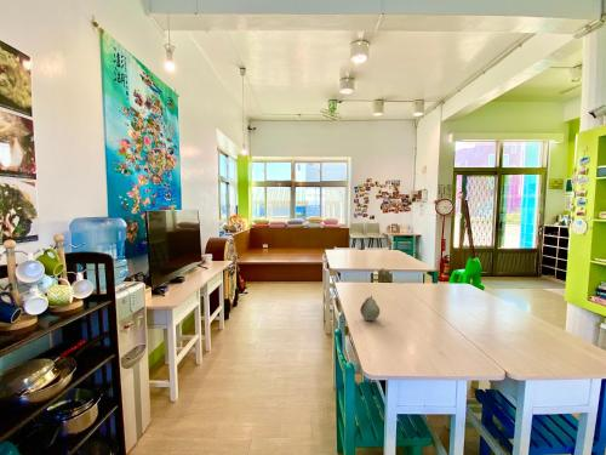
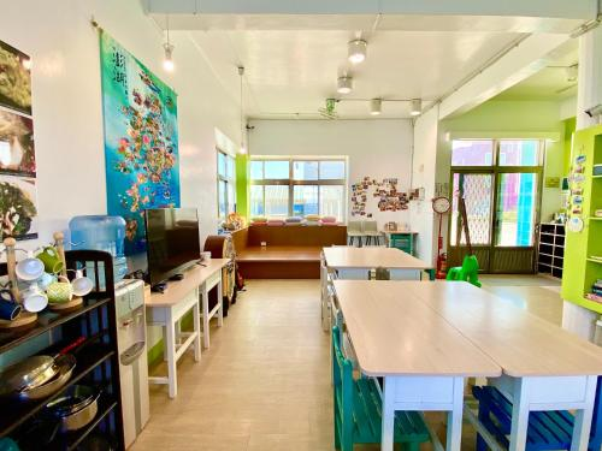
- fruit (370, 308)
